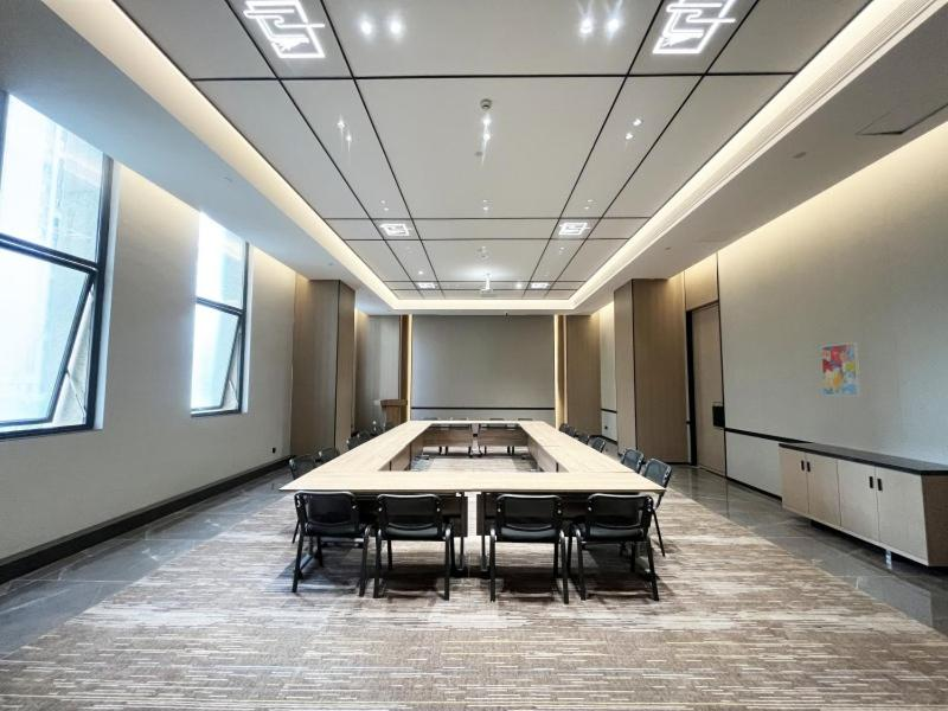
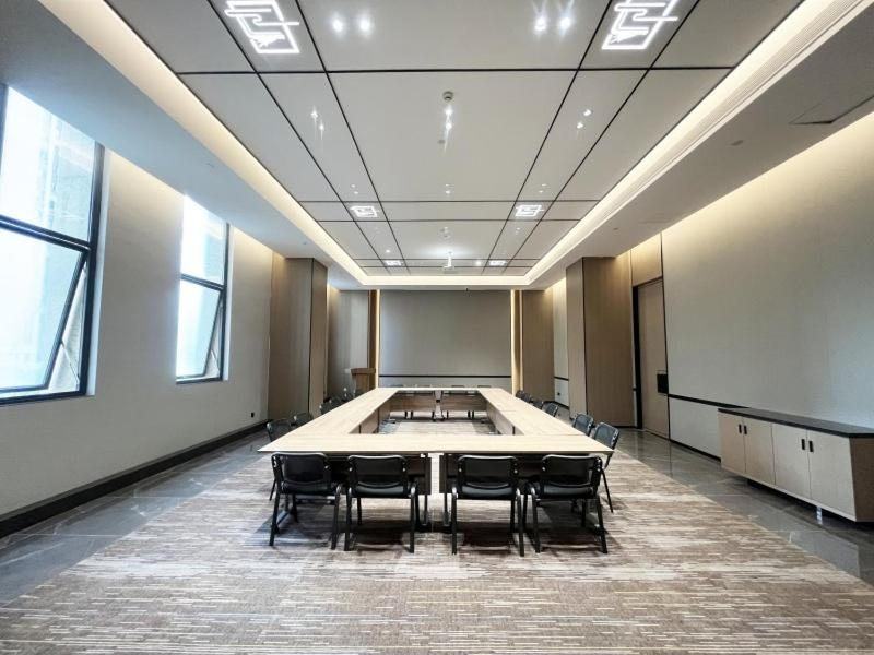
- wall art (839, 370)
